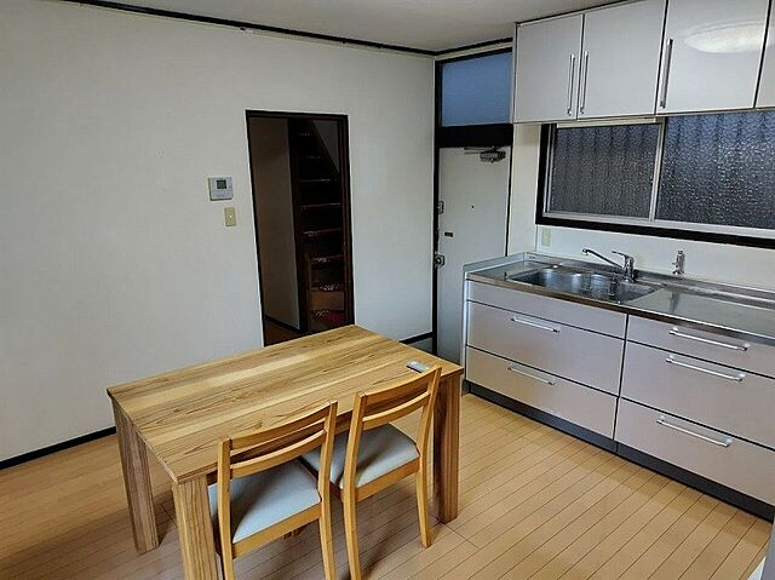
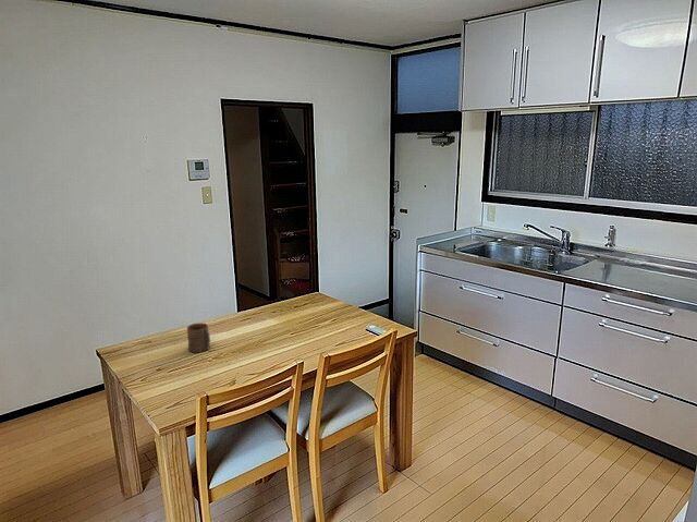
+ cup (198, 337)
